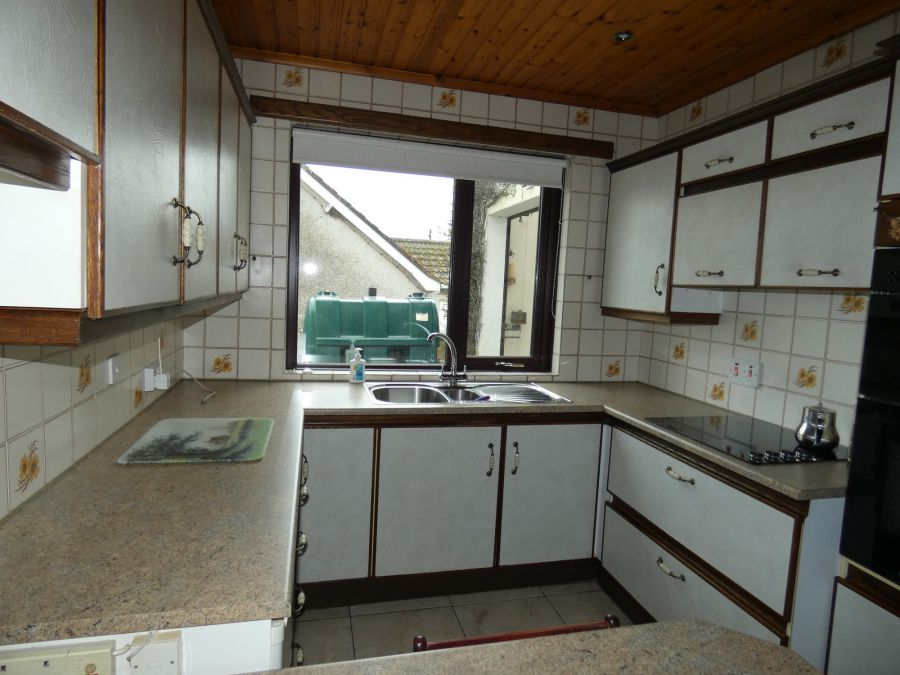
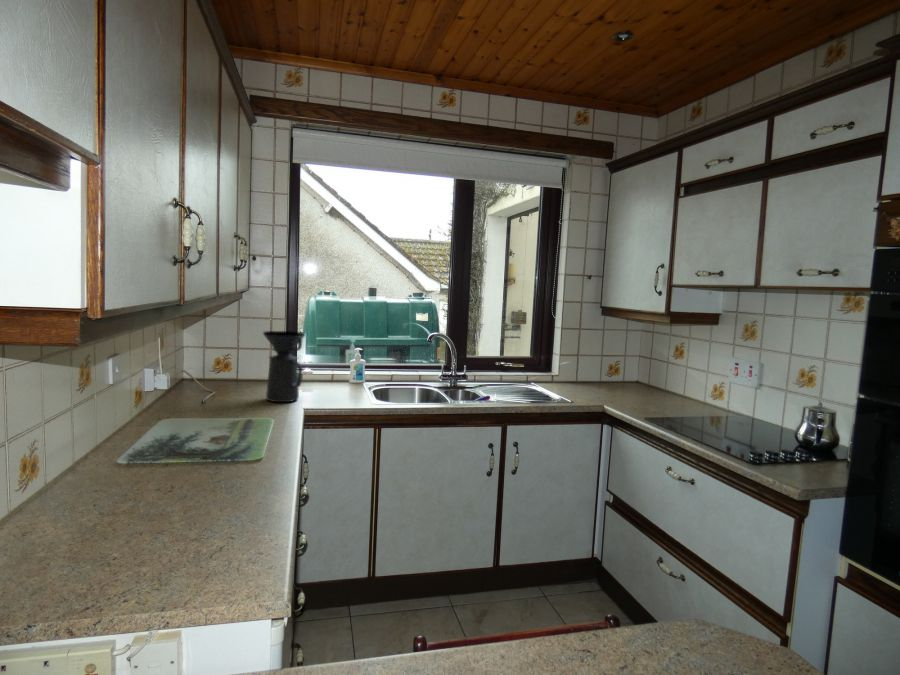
+ coffee maker (283, 366)
